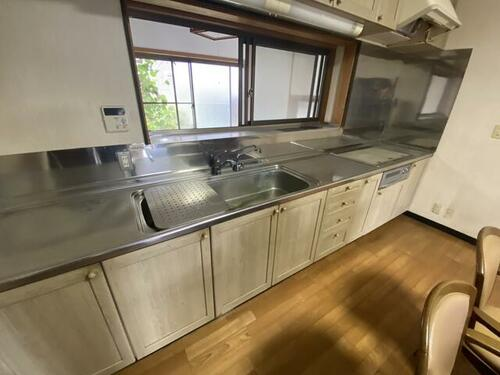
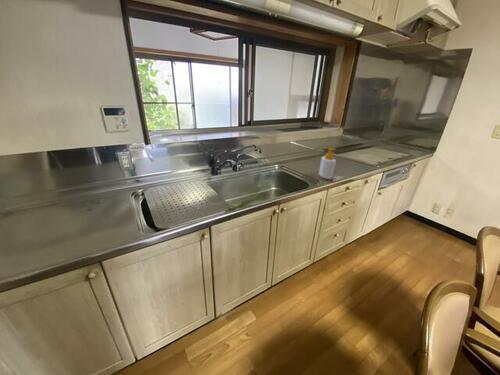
+ soap bottle (328, 162)
